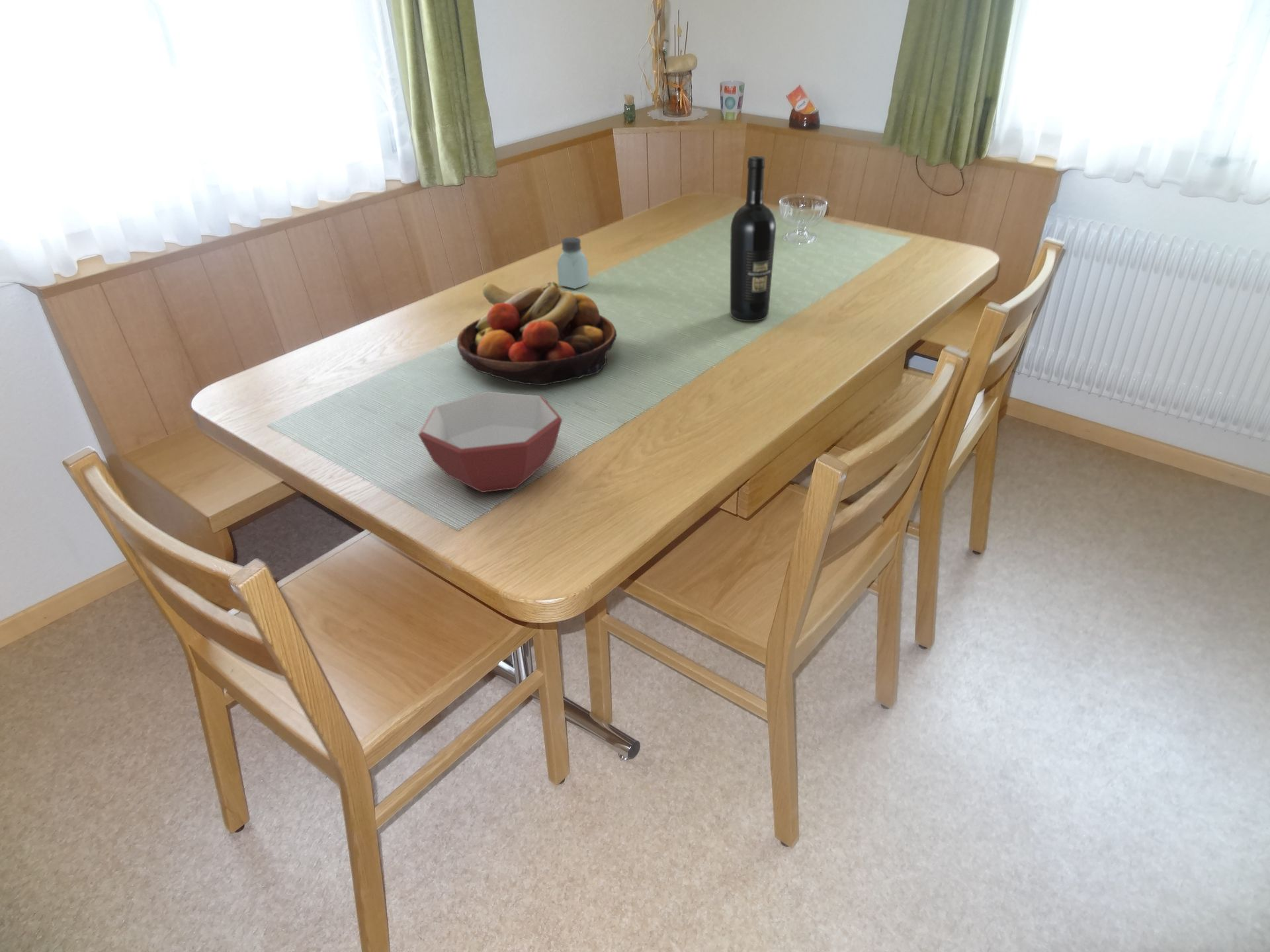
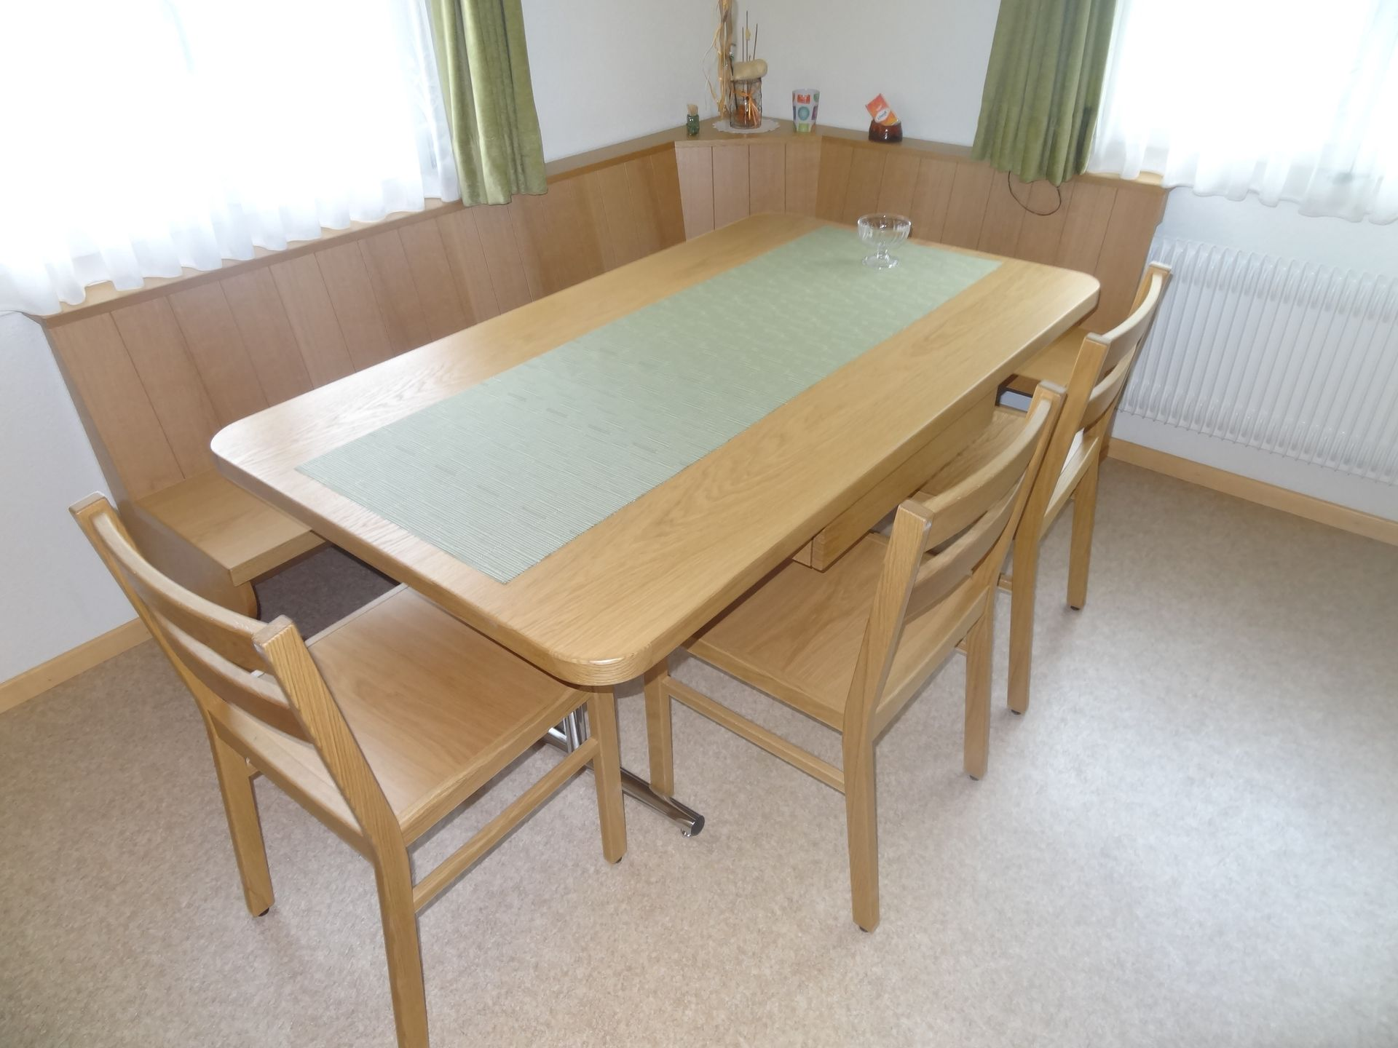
- bowl (492, 448)
- wine bottle (752, 240)
- fruit bowl (534, 326)
- saltshaker (572, 262)
